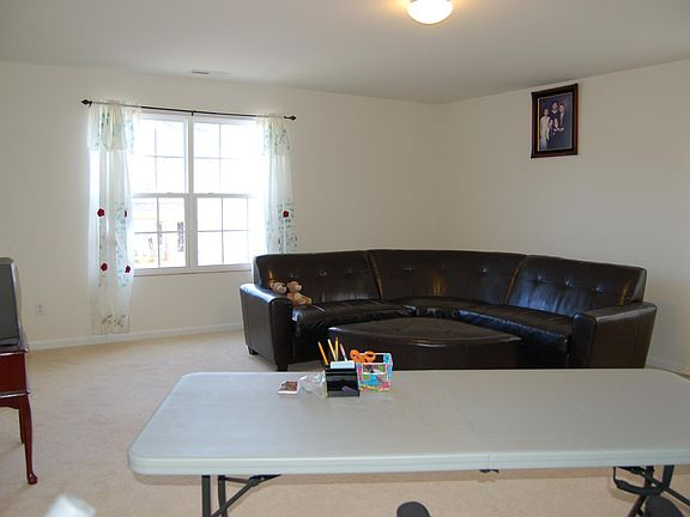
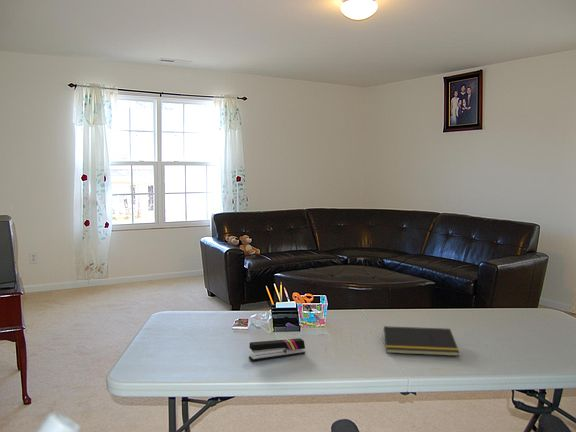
+ stapler (277, 347)
+ notepad (419, 340)
